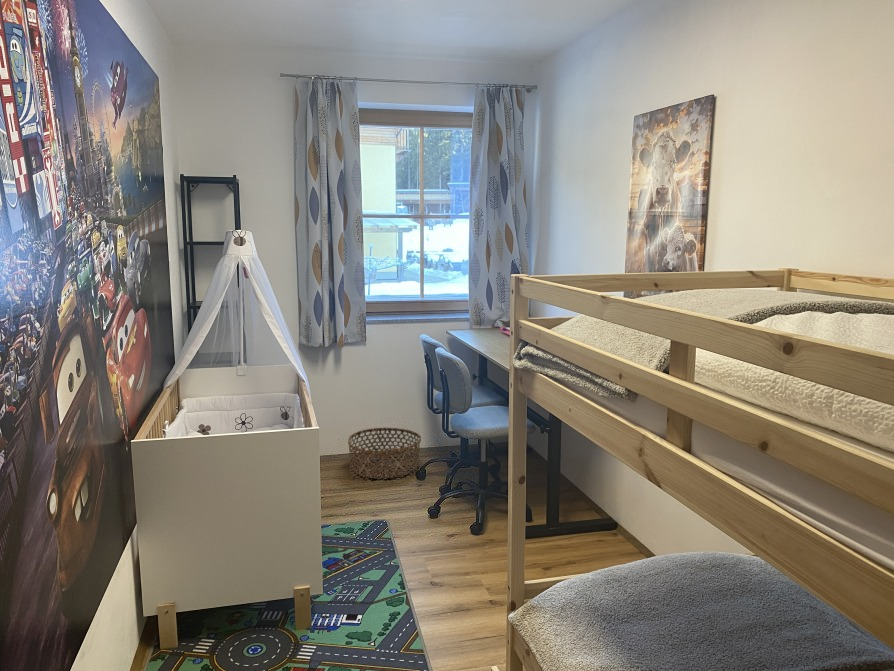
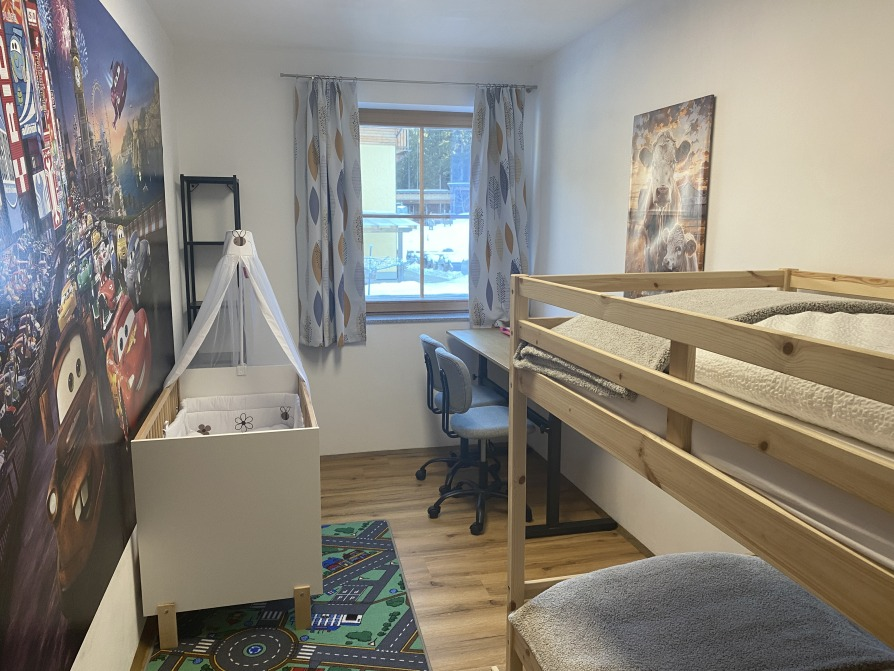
- basket (384, 452)
